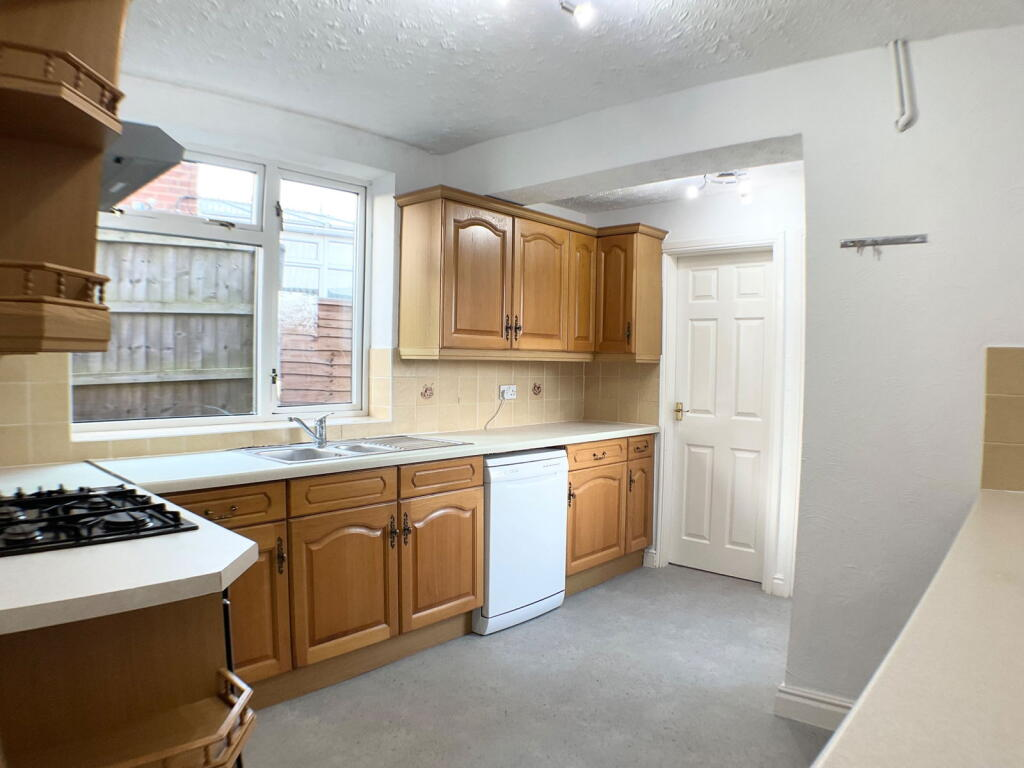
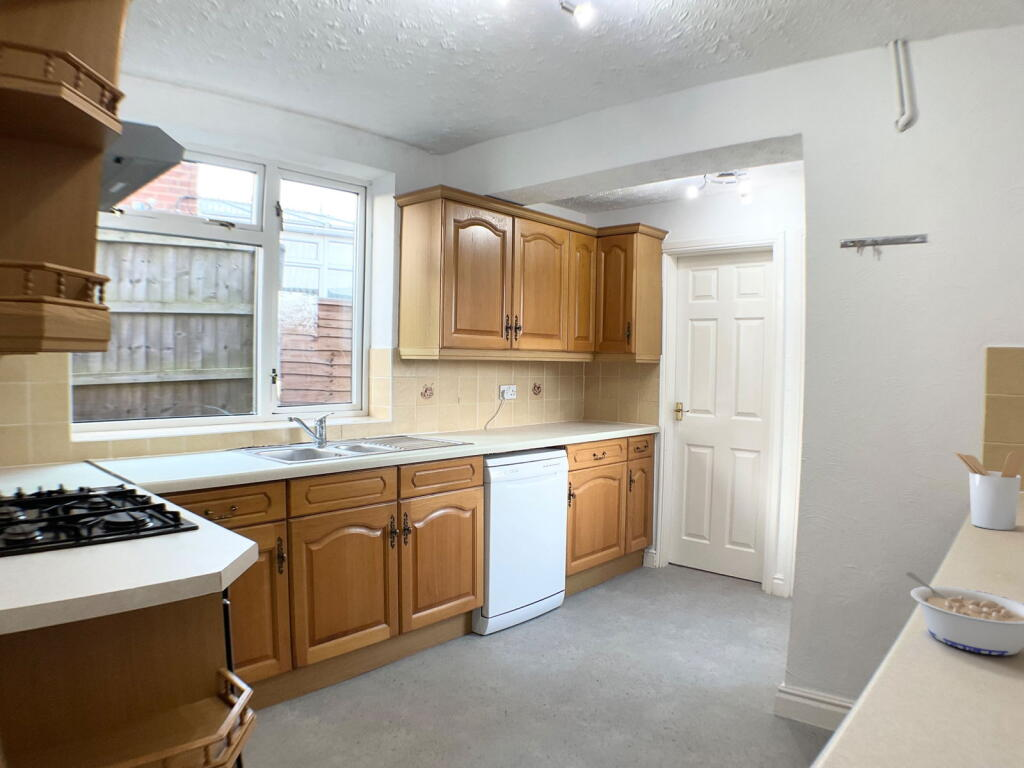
+ utensil holder (984, 487)
+ legume (968, 617)
